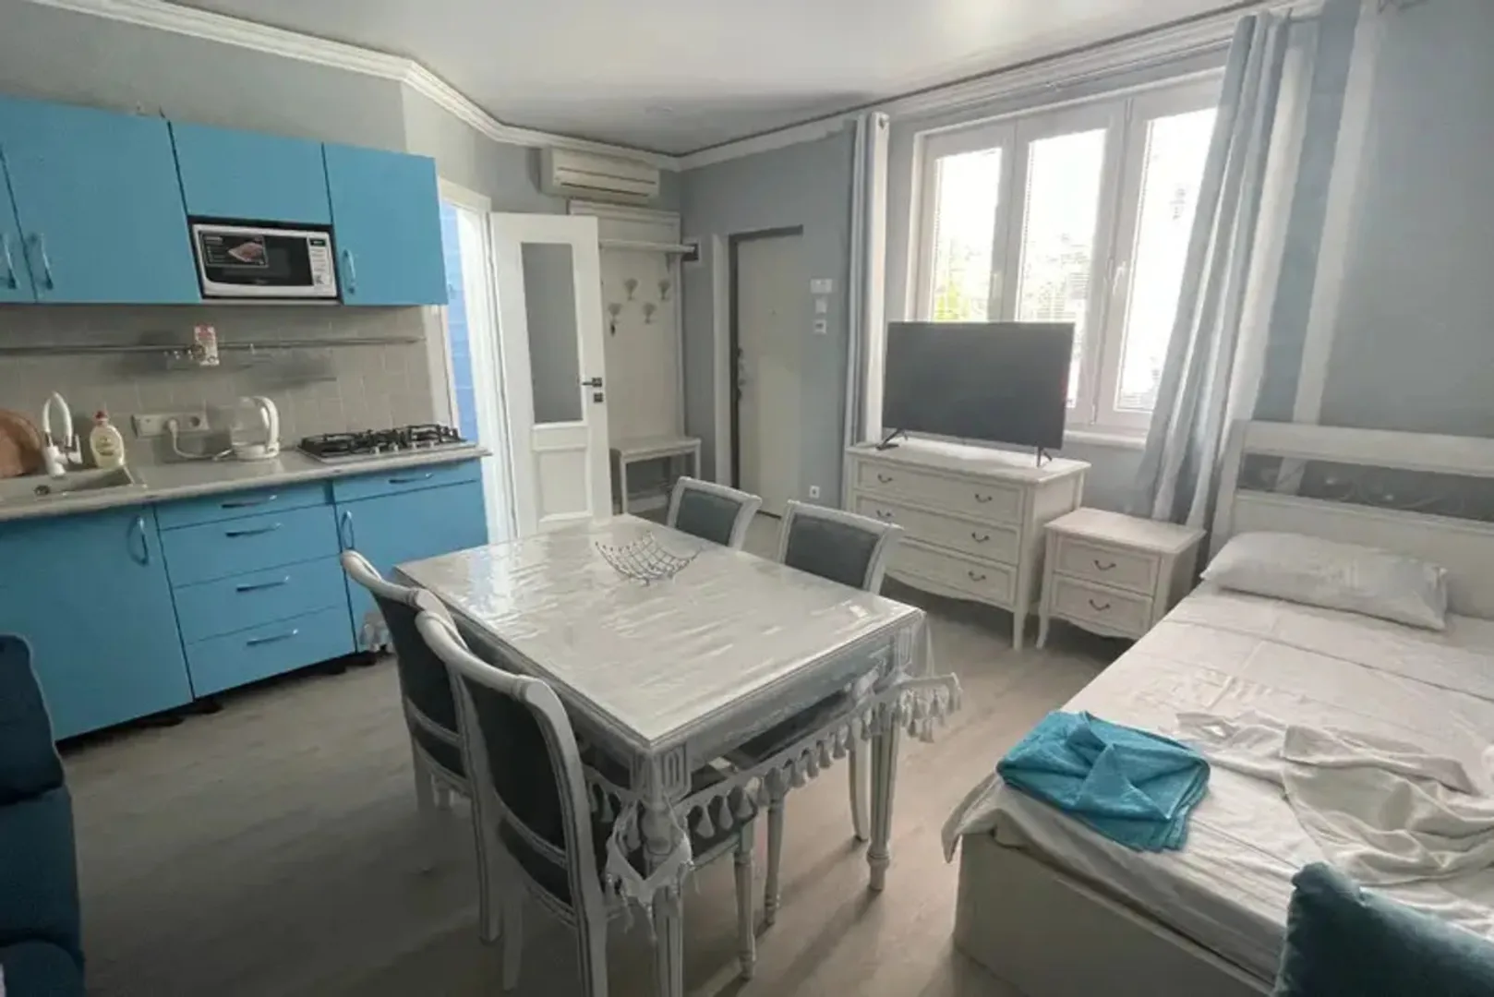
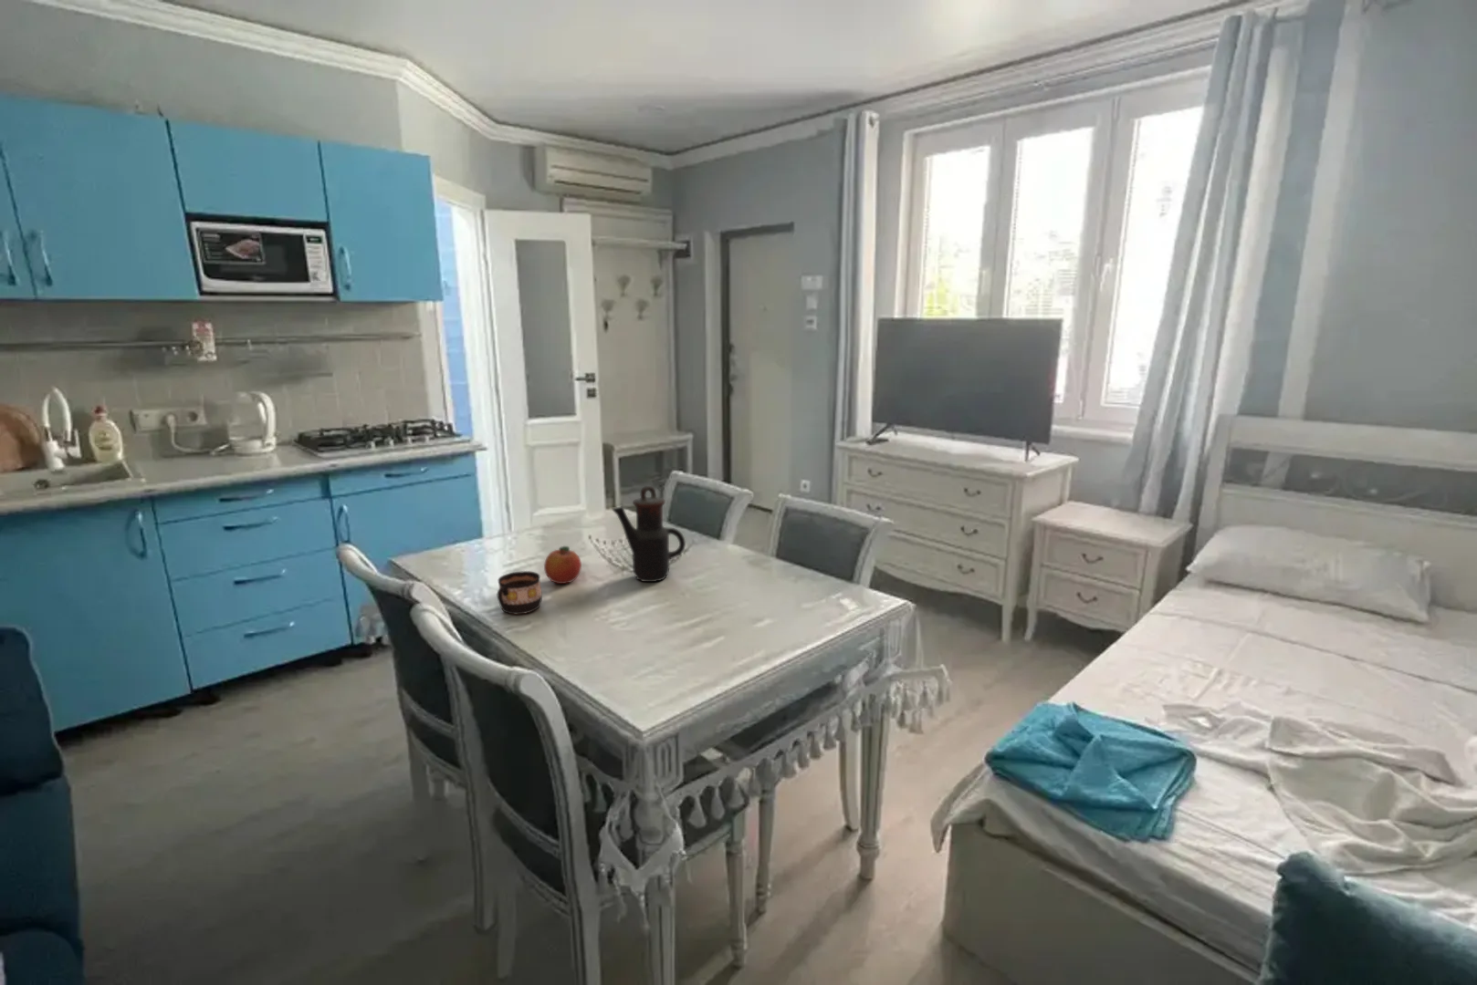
+ cup (518, 593)
+ fruit (562, 563)
+ teapot (649, 532)
